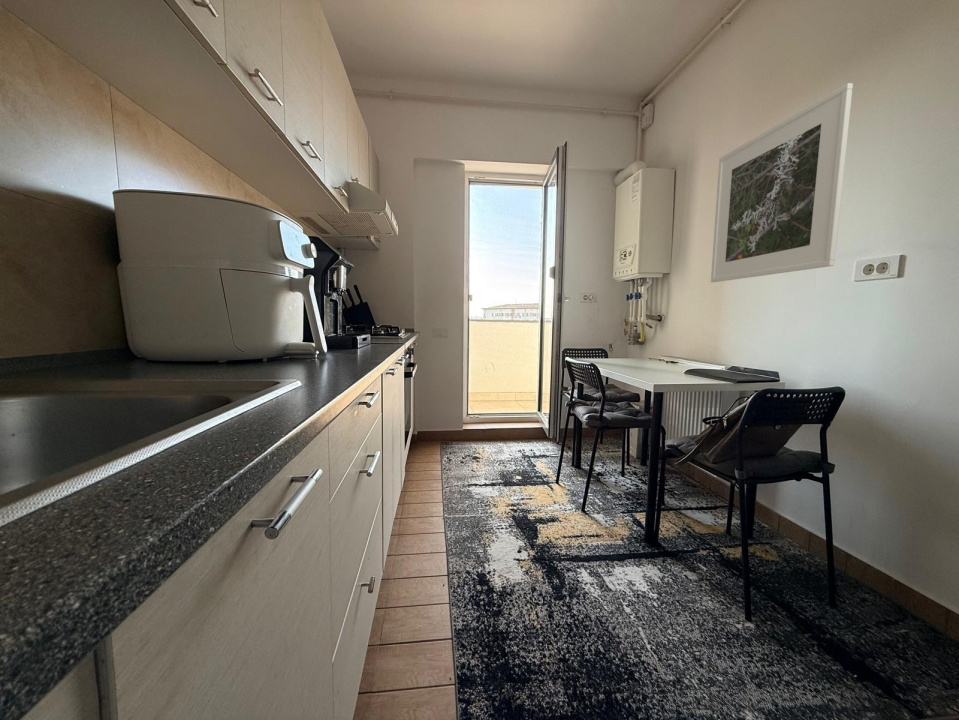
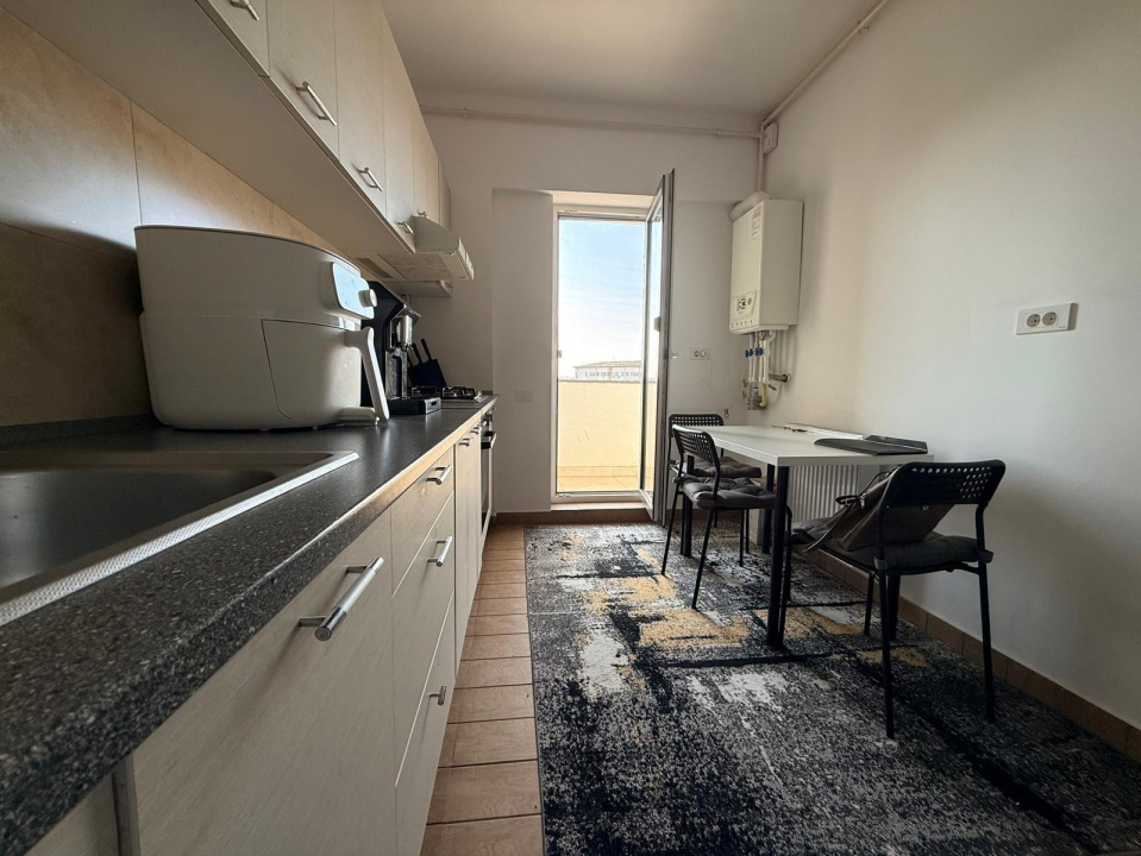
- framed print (767, 203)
